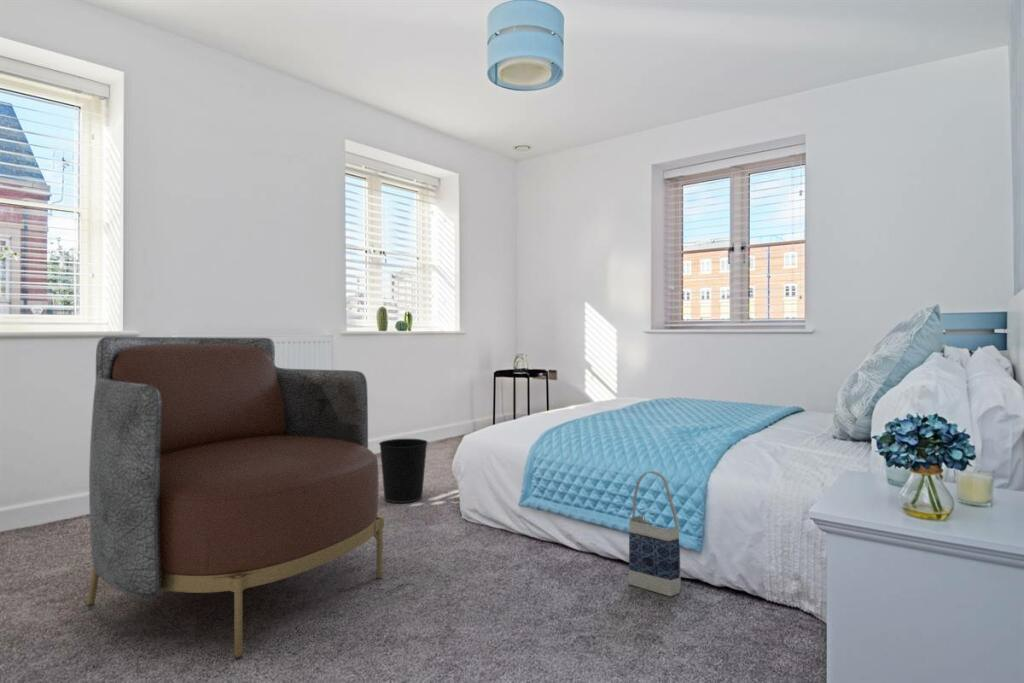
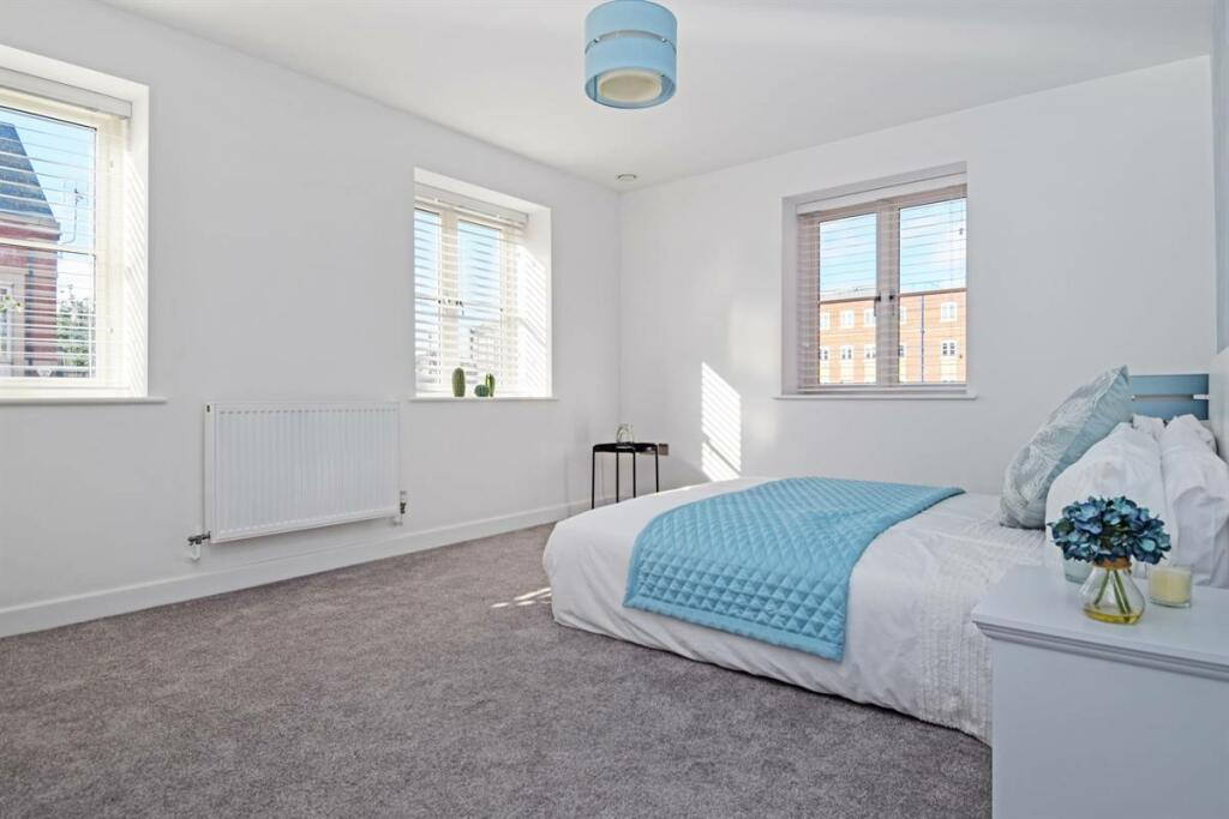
- armchair (243, 463)
- wastebasket (403, 470)
- bag (654, 528)
